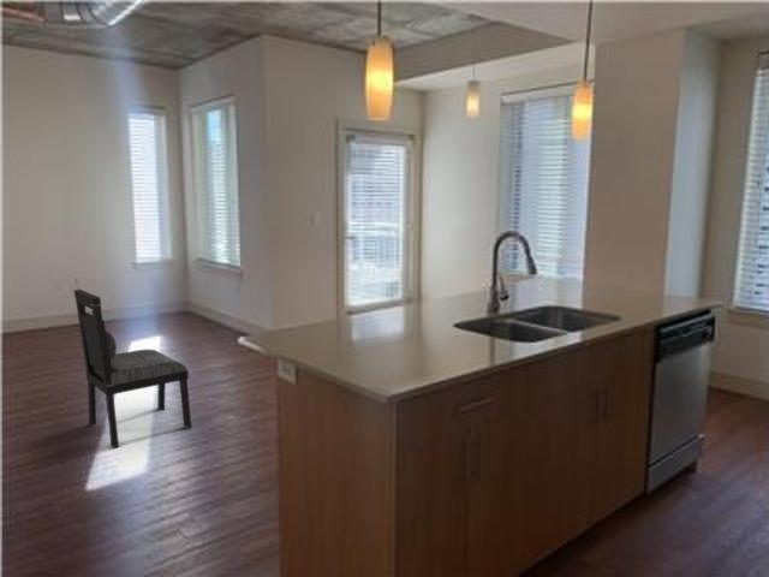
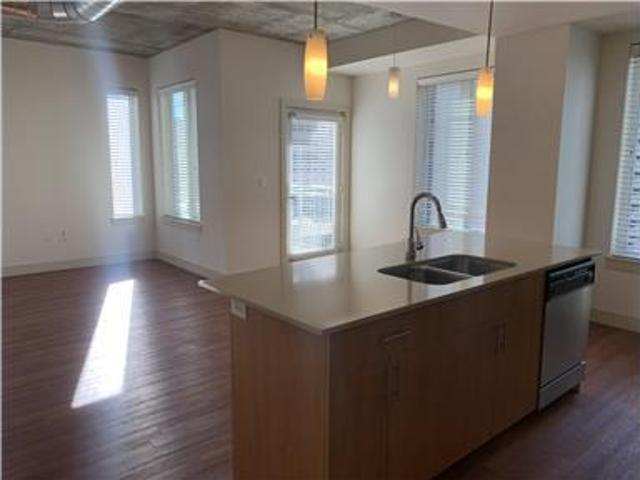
- chair (136, 358)
